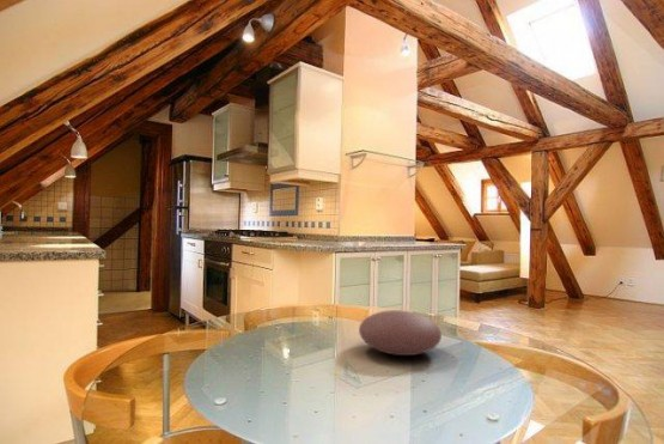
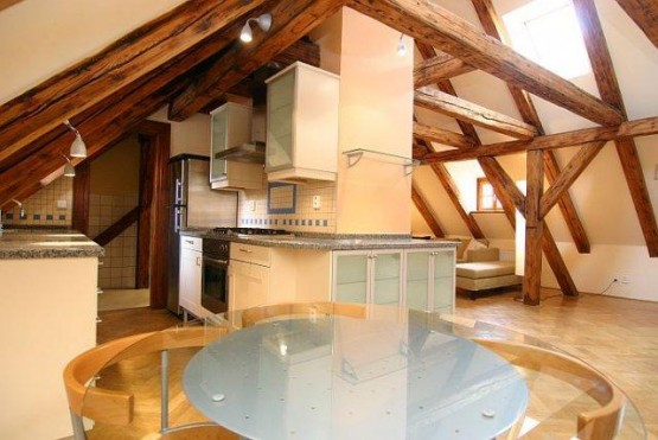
- decorative bowl (398, 332)
